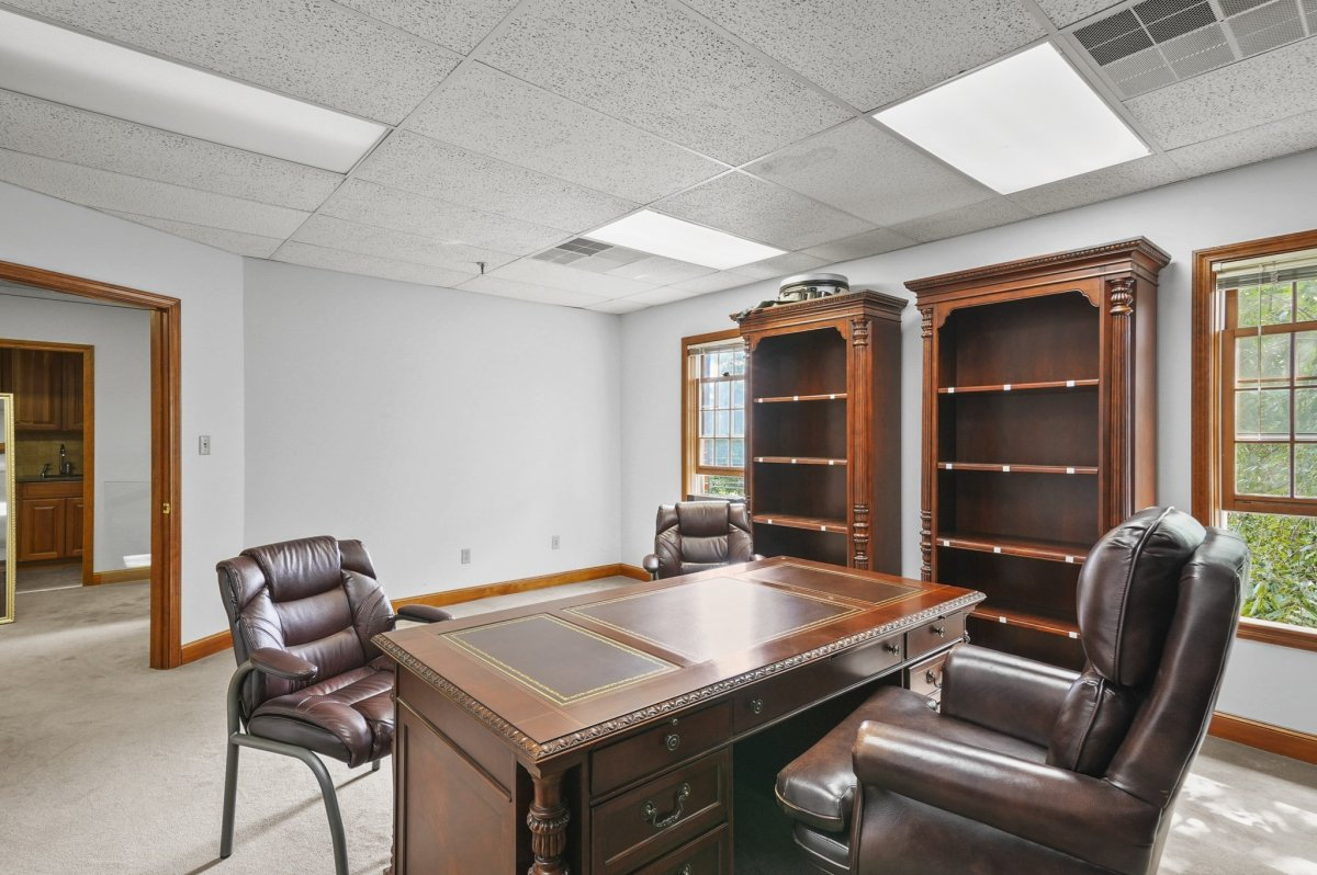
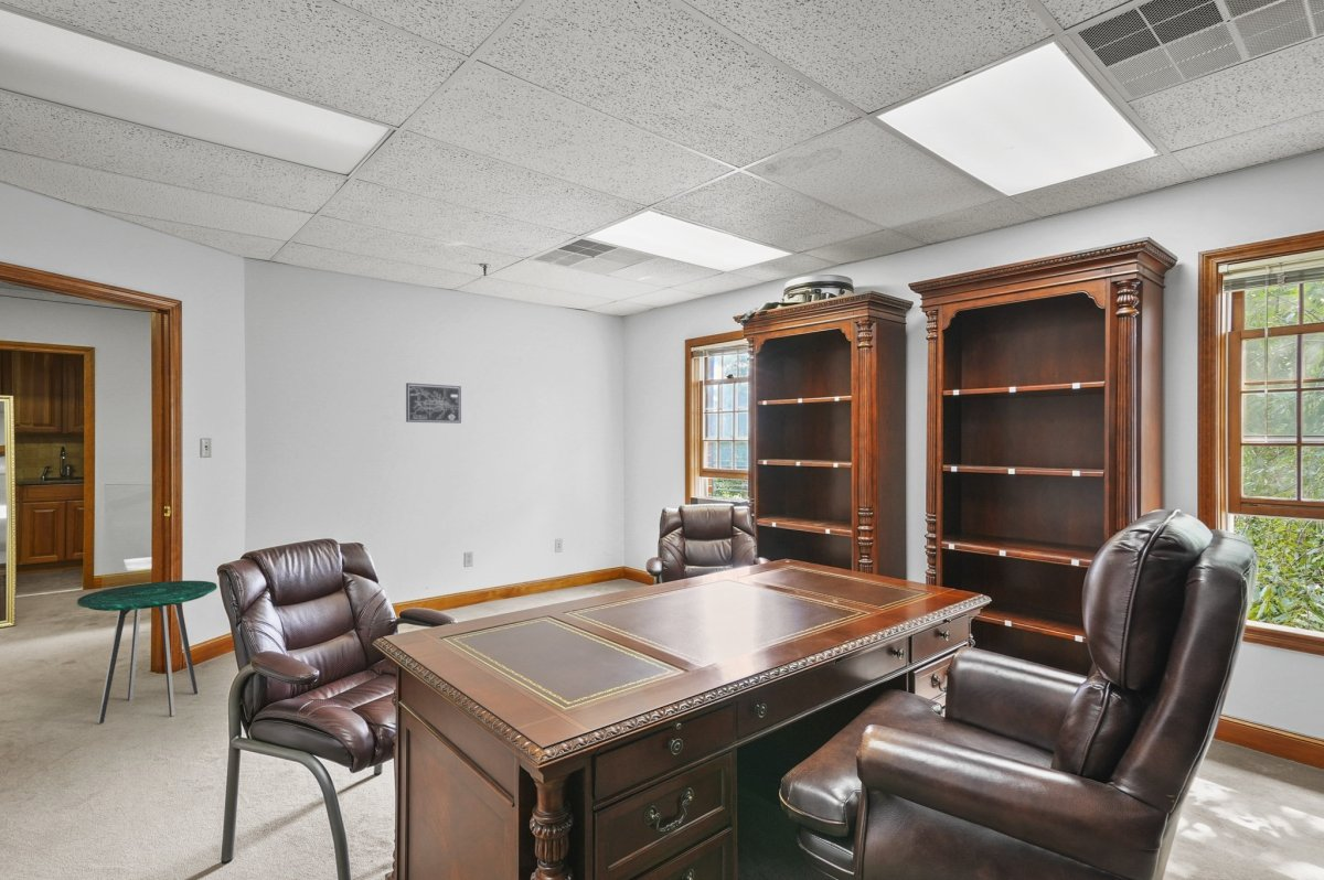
+ side table (137, 647)
+ wall art (434, 404)
